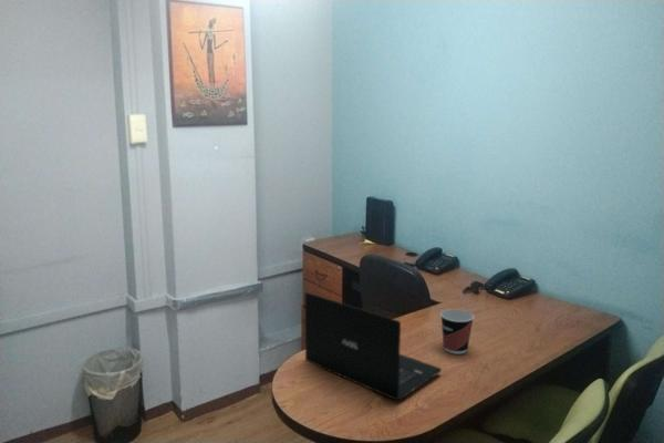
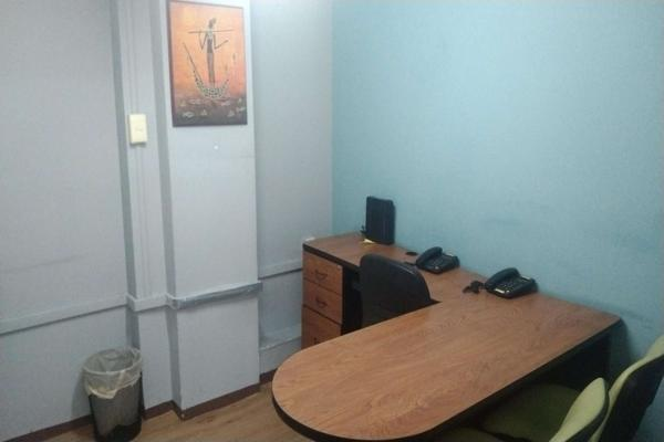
- cup (456, 331)
- laptop (373, 331)
